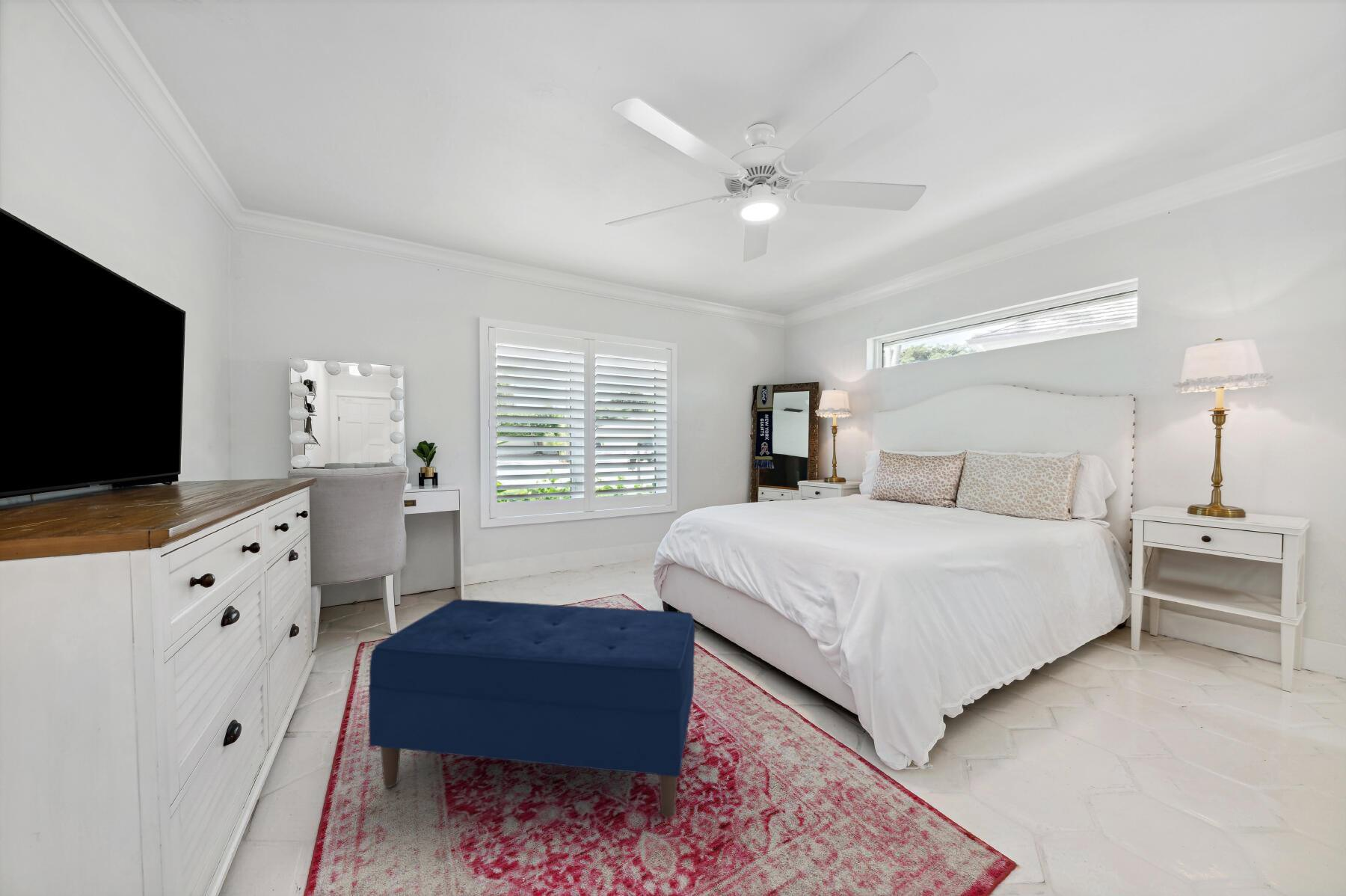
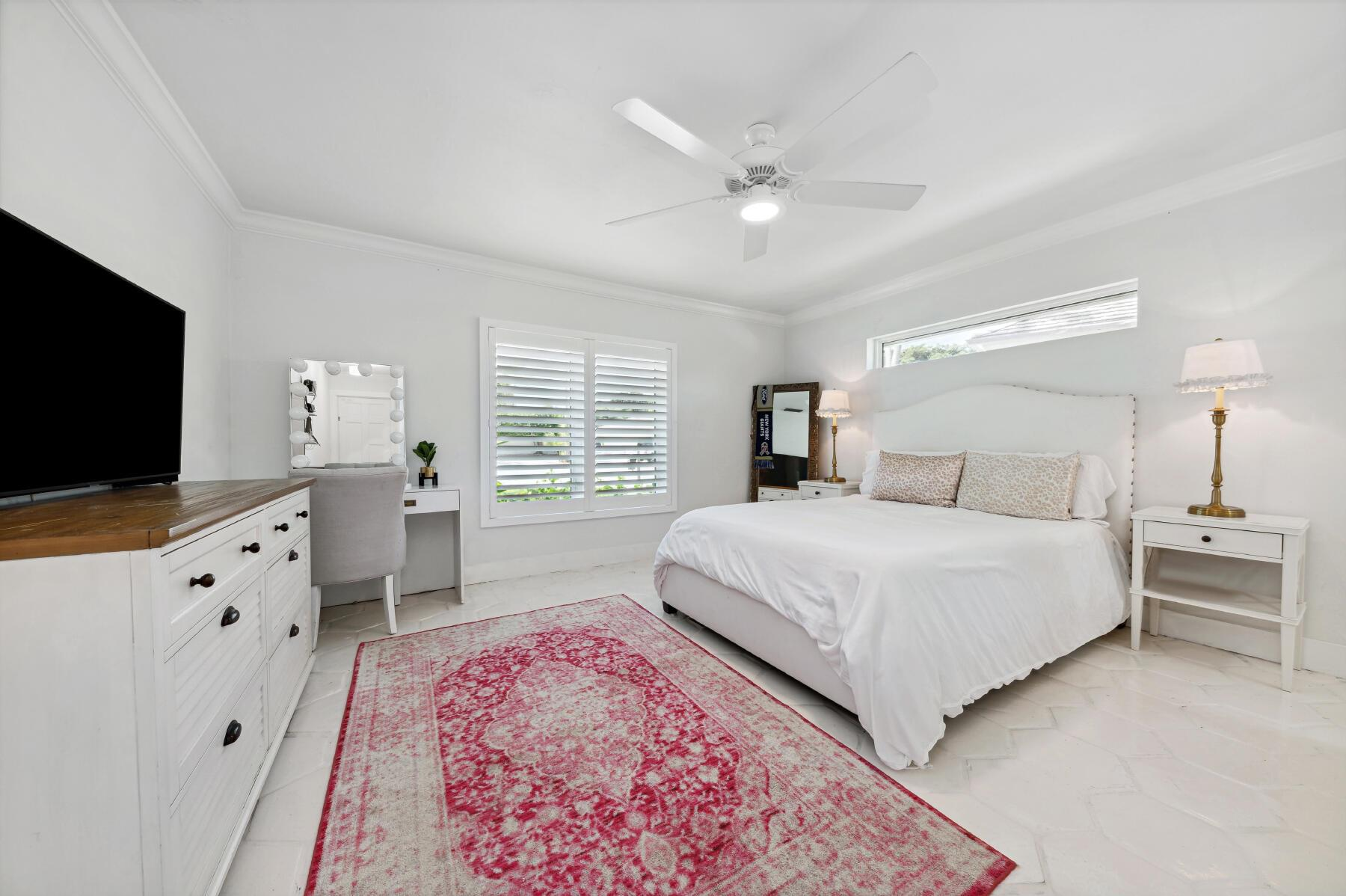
- bench (547, 693)
